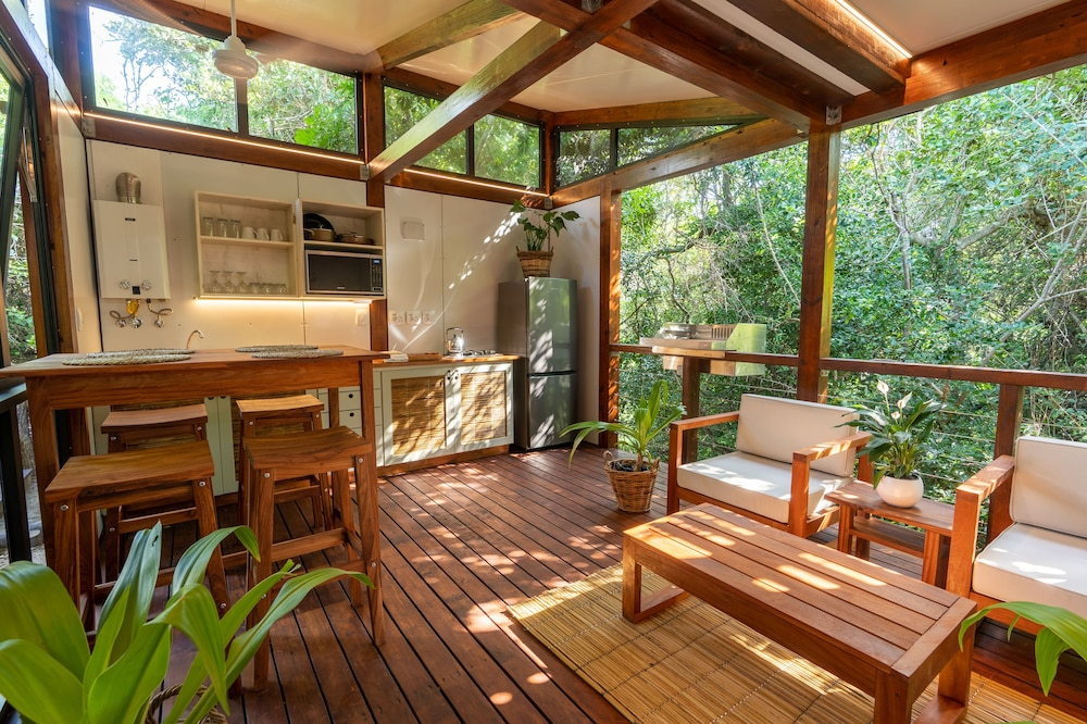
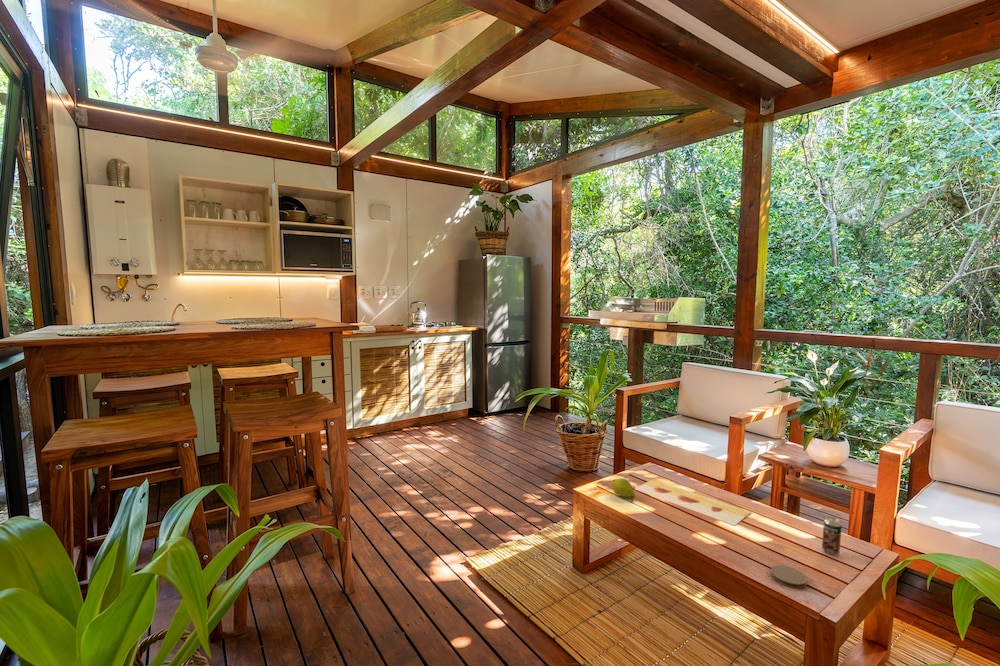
+ painting (689, 499)
+ coaster (788, 576)
+ beverage can (831, 535)
+ fruit (624, 488)
